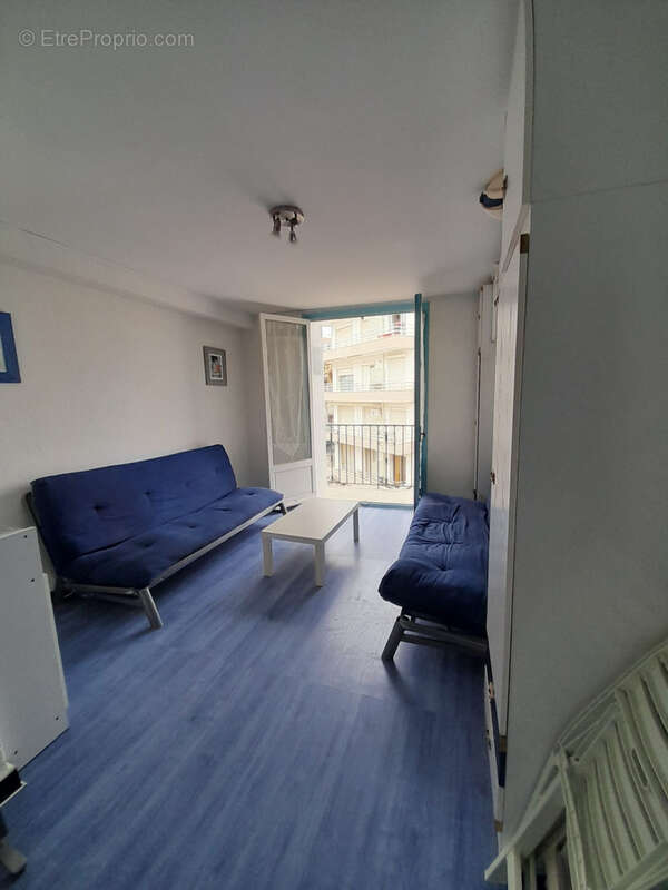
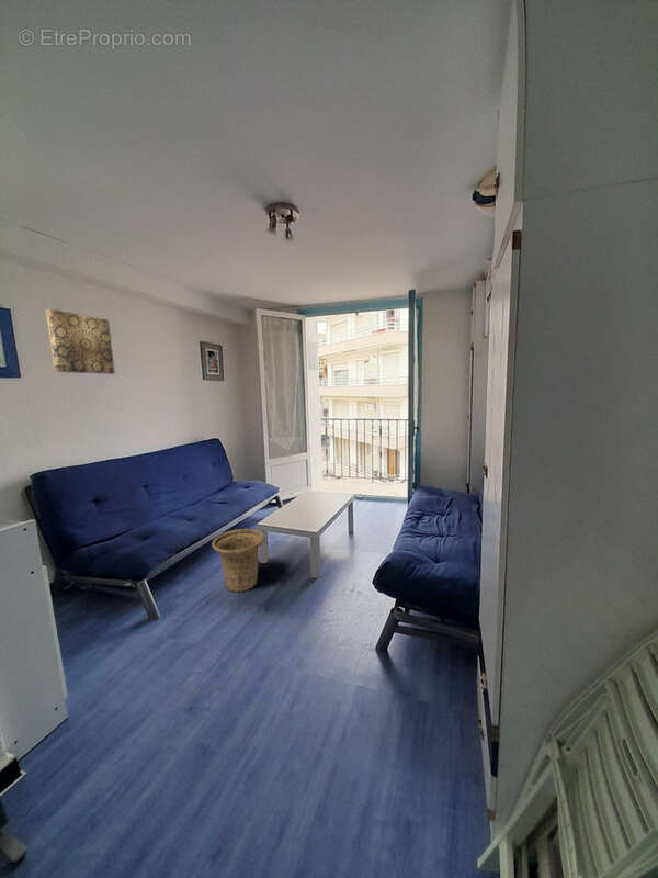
+ wall art (83, 344)
+ basket (240, 561)
